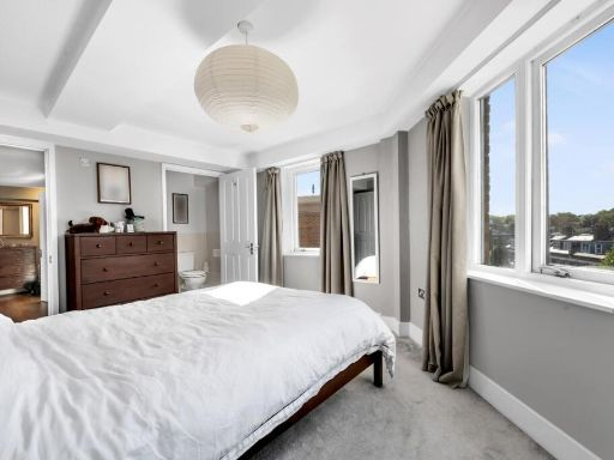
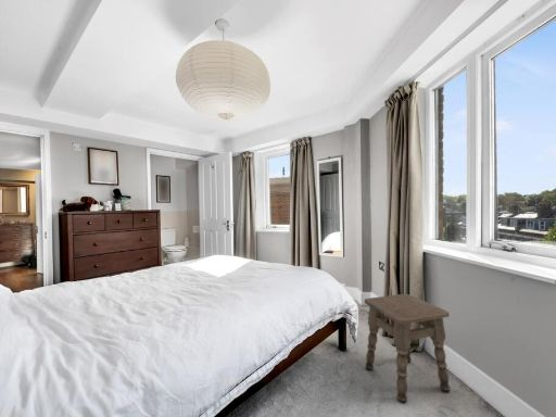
+ side table (404, 341)
